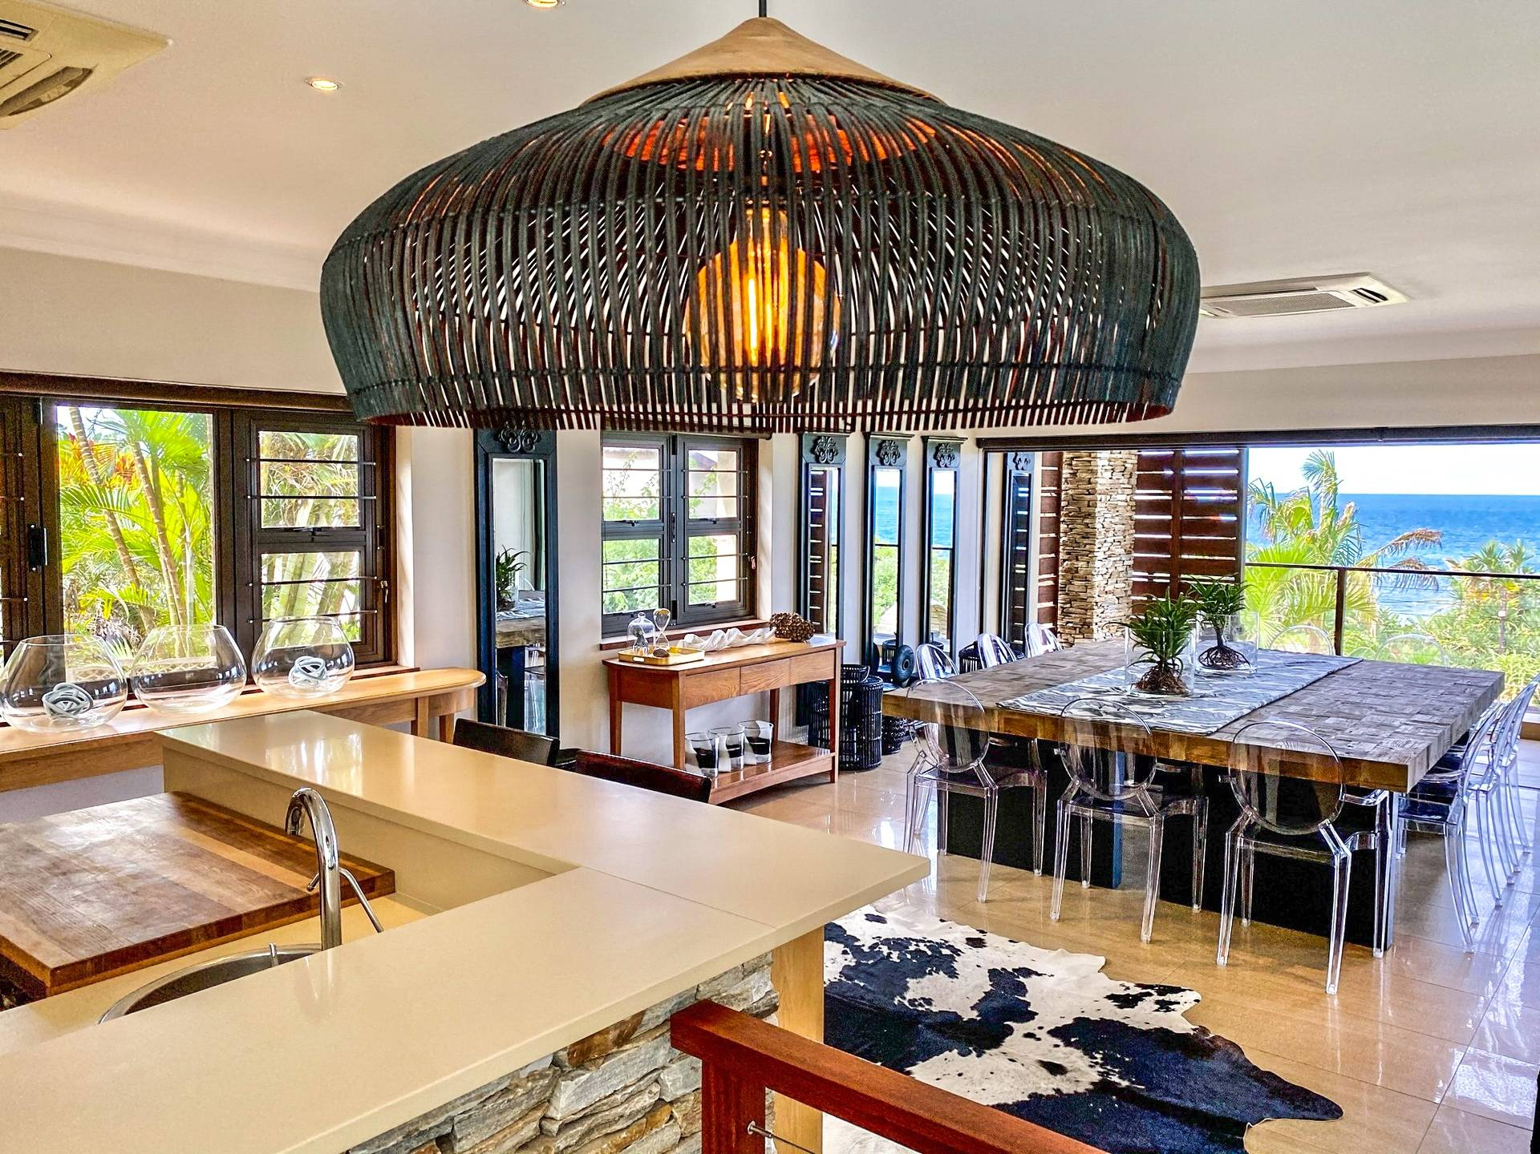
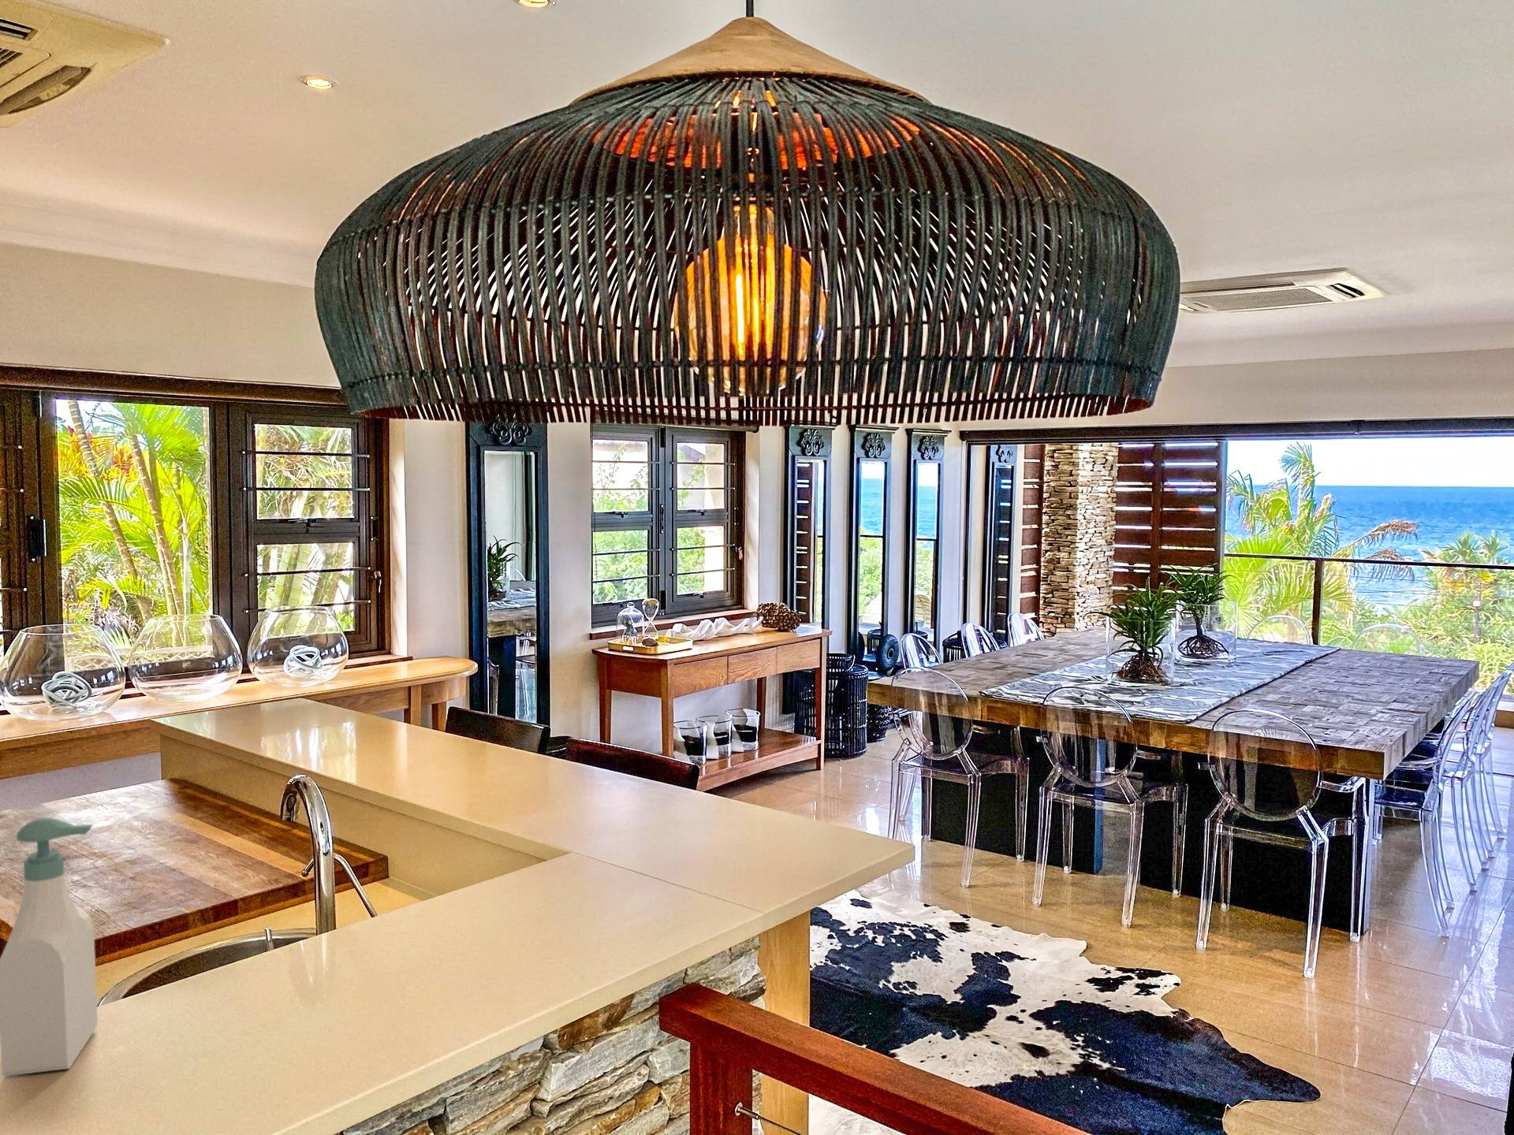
+ soap bottle (56, 935)
